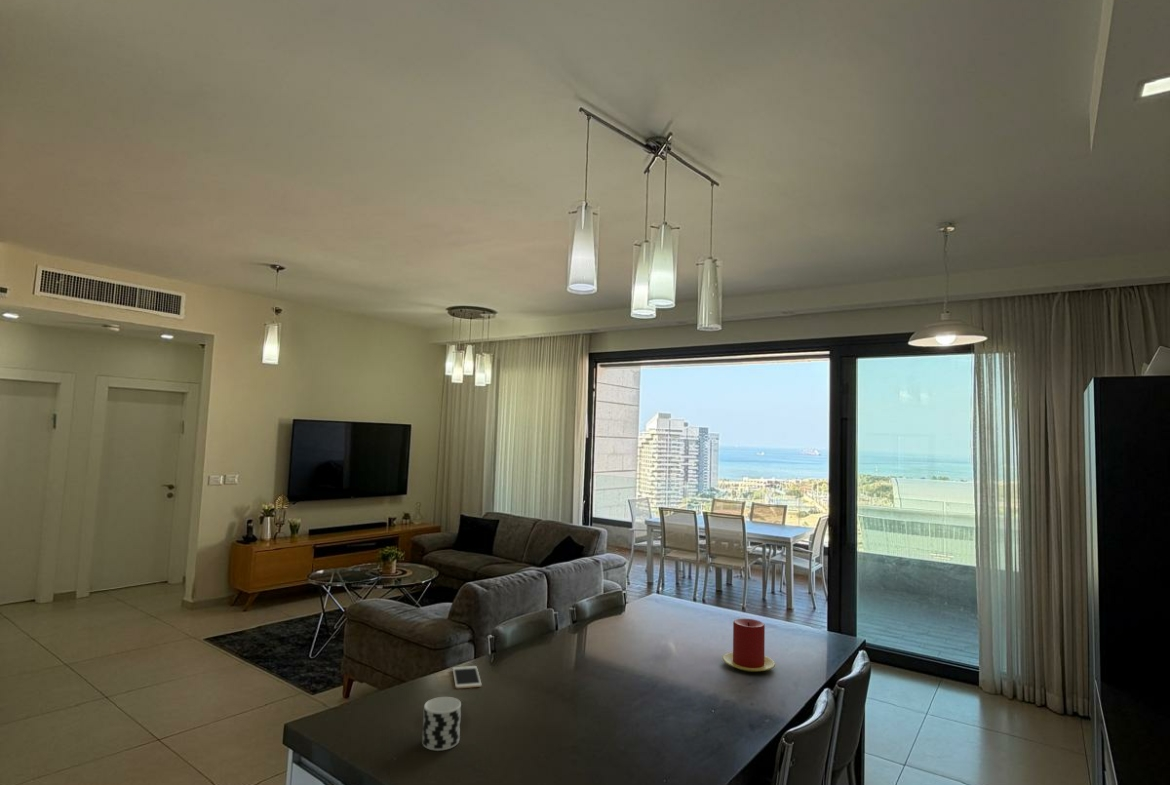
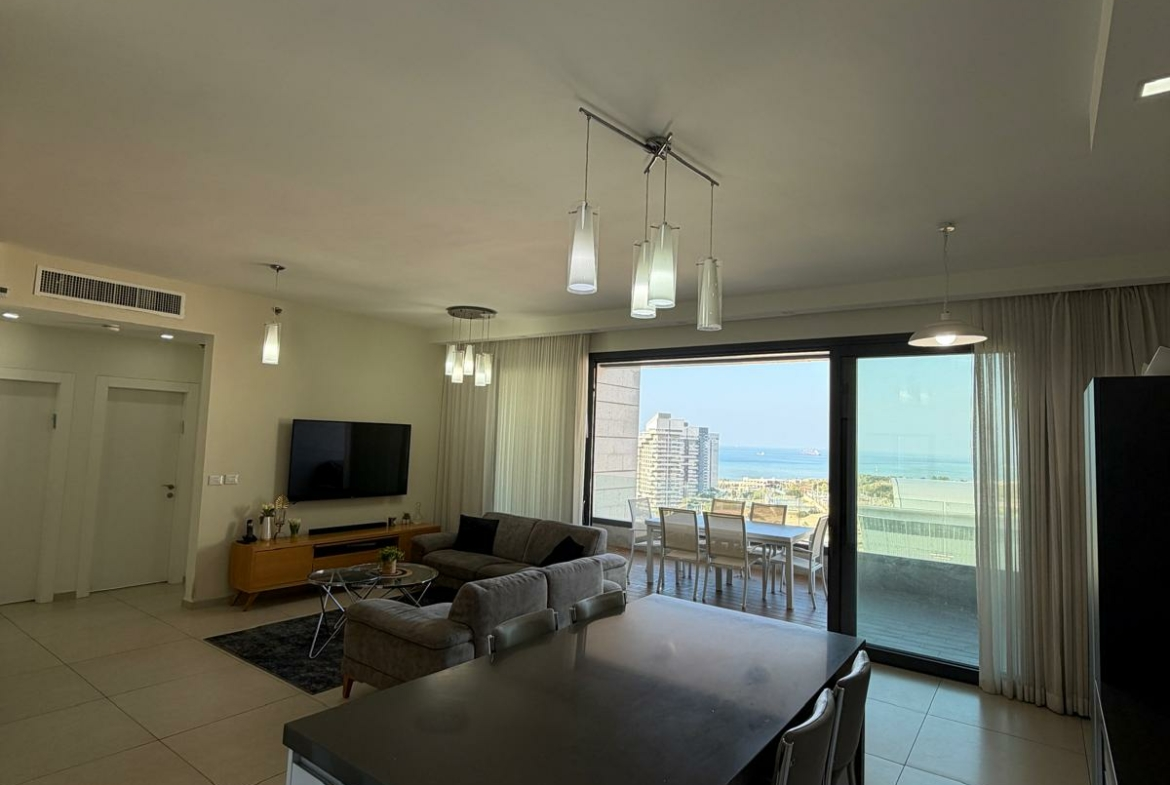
- candle (748, 643)
- cell phone (466, 676)
- cup (438, 720)
